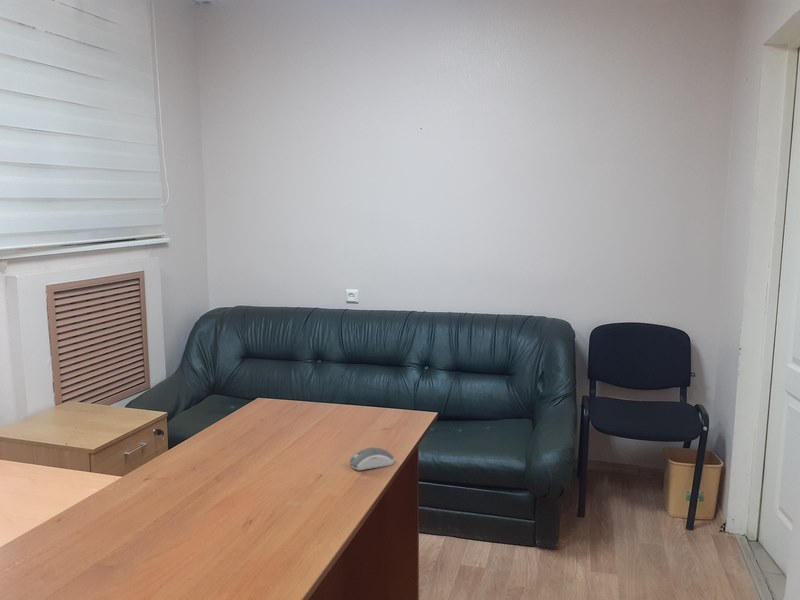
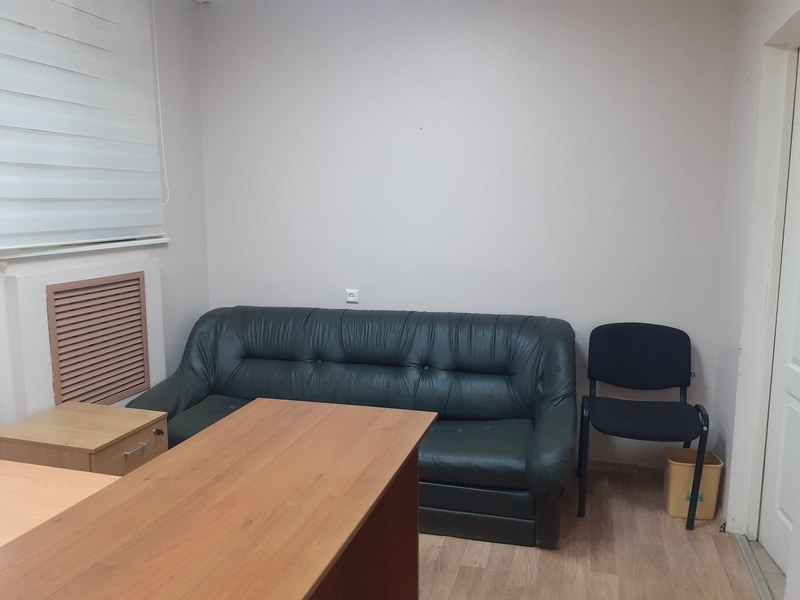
- computer mouse (372, 455)
